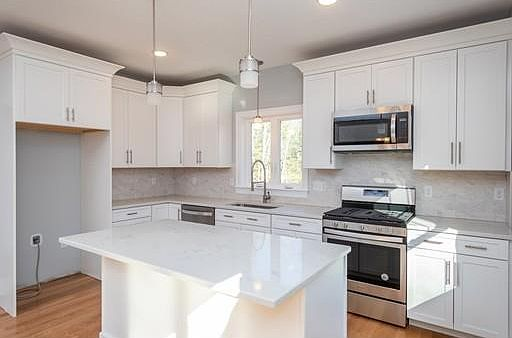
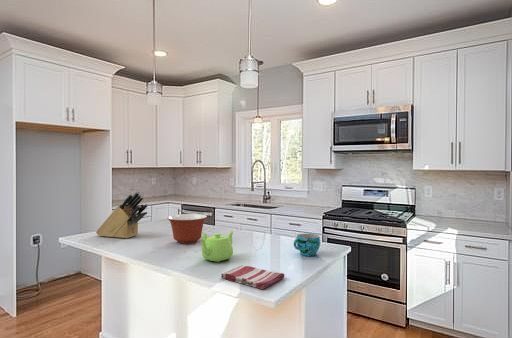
+ dish towel (252, 275)
+ cup (307, 245)
+ teapot (214, 245)
+ knife block (122, 213)
+ mixing bowl (187, 229)
